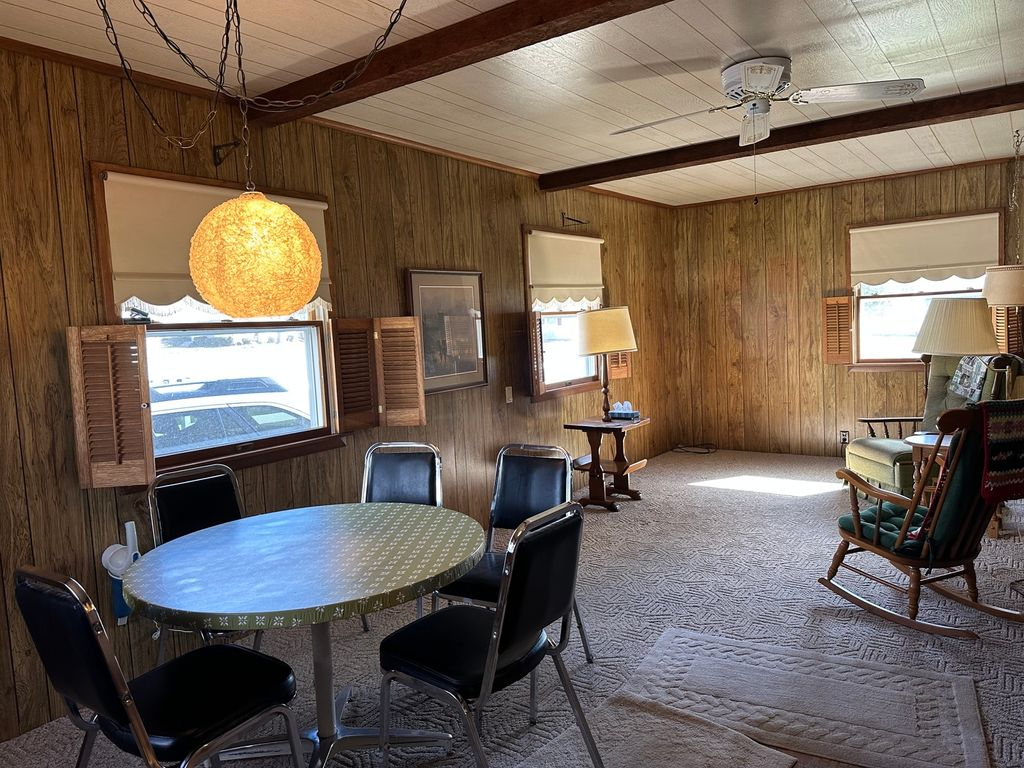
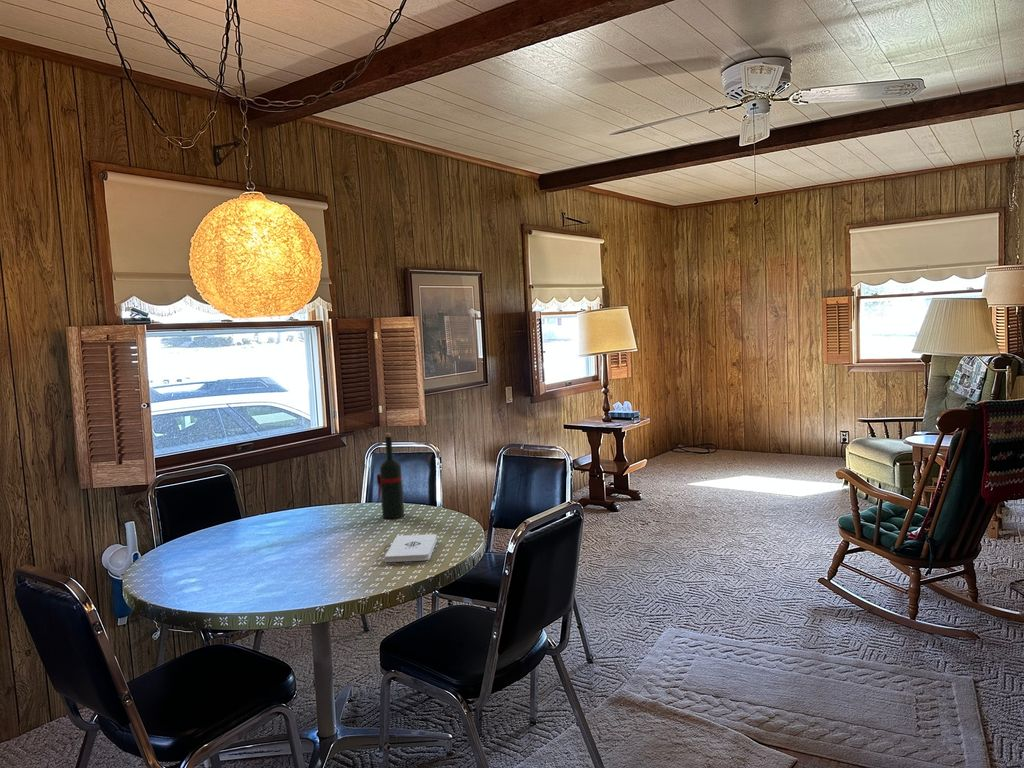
+ notepad (412, 547)
+ wine bottle (387, 474)
